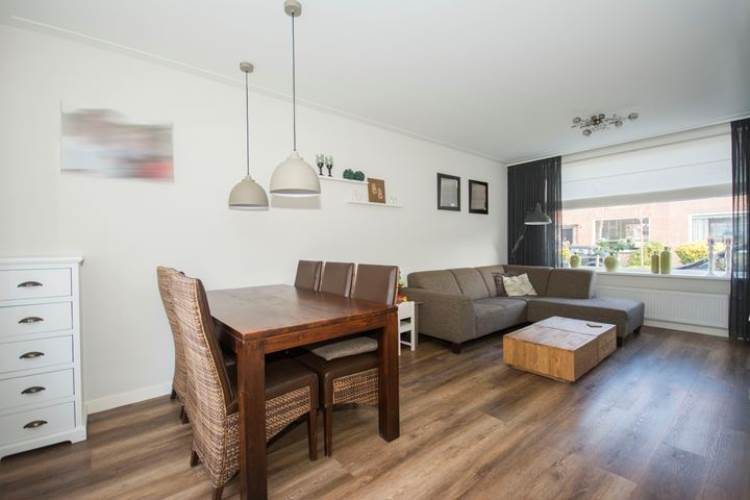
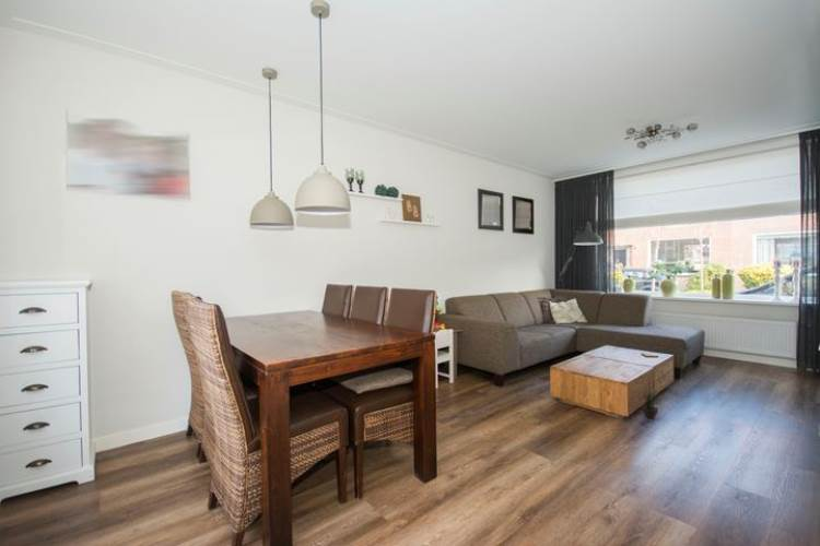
+ potted plant (649, 394)
